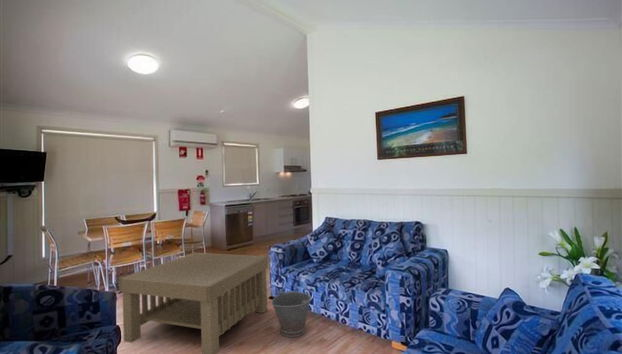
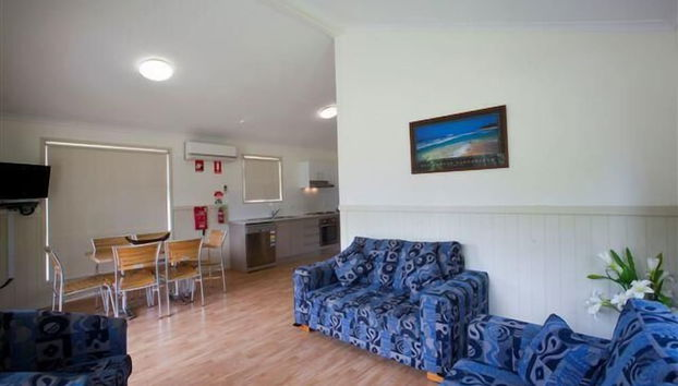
- bucket (291, 312)
- coffee table (201, 295)
